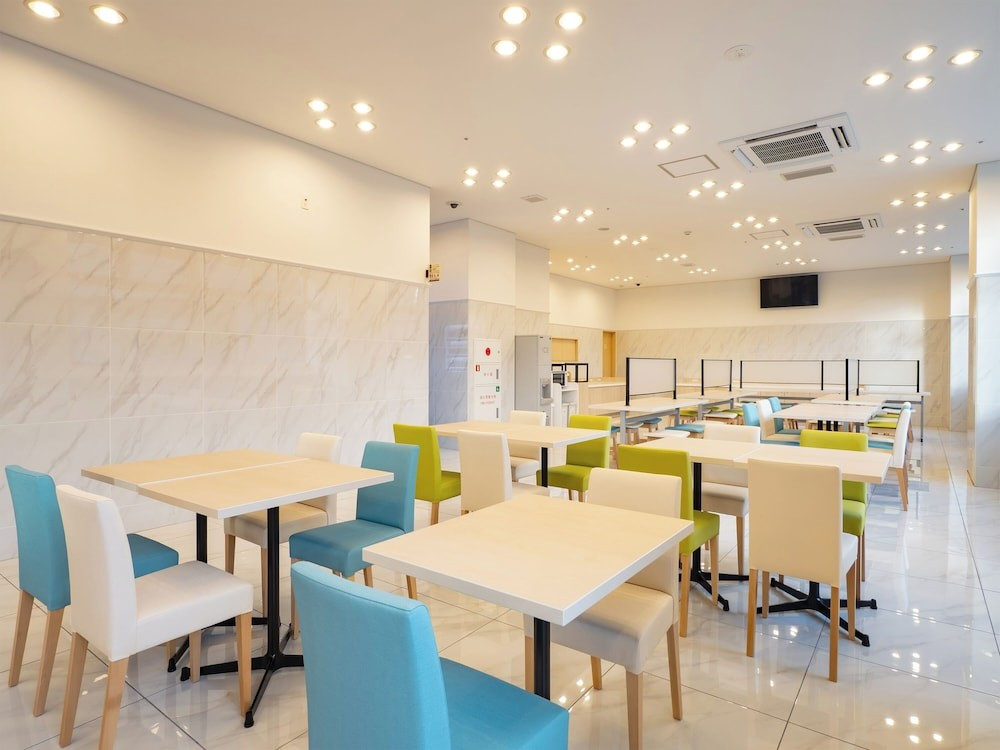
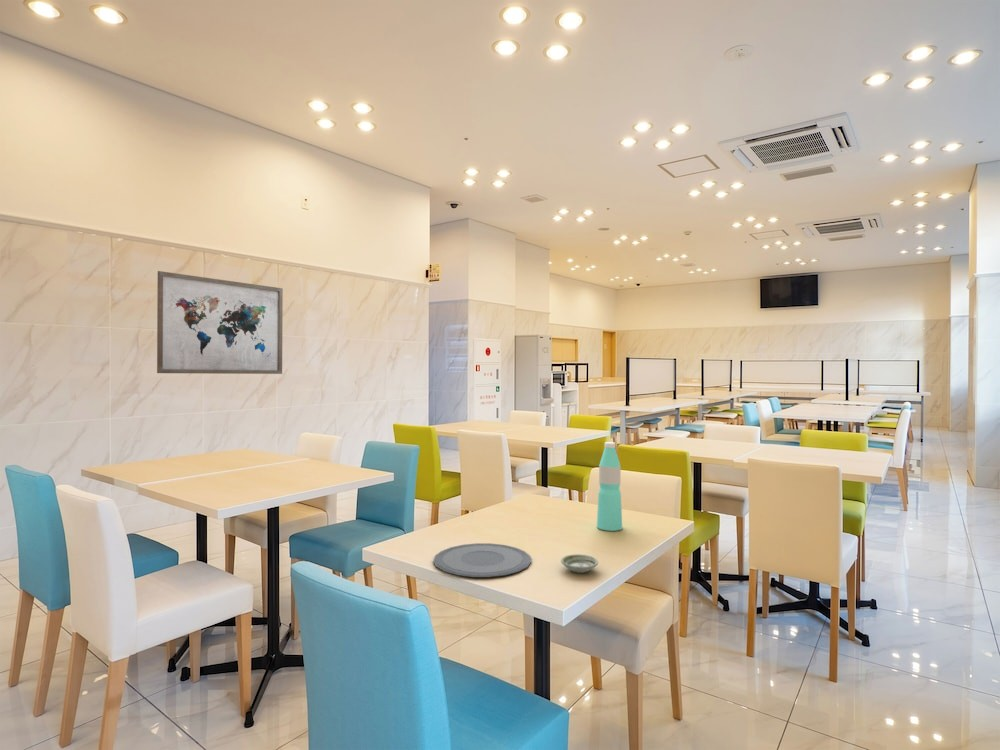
+ plate (482, 558)
+ saucer (579, 564)
+ water bottle (609, 484)
+ wall art (225, 327)
